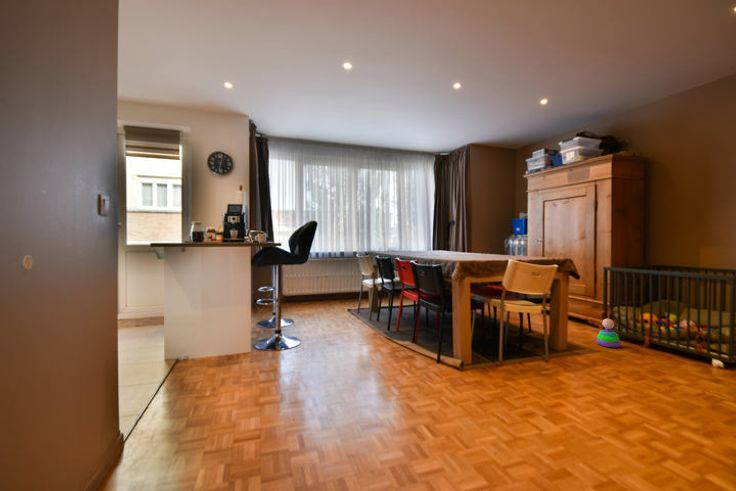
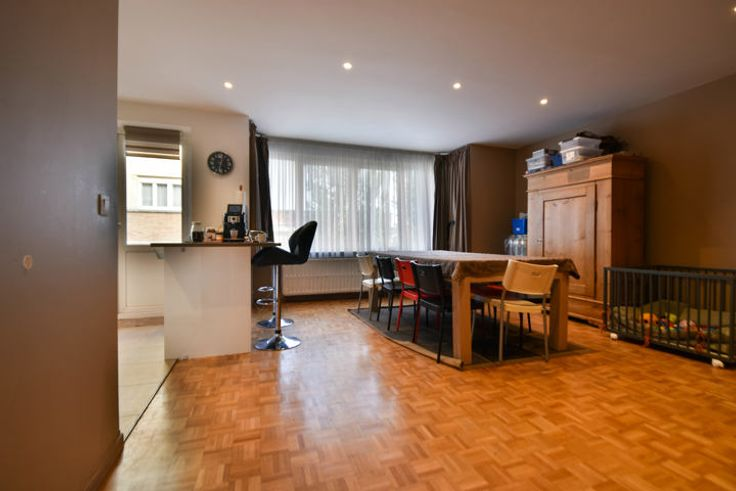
- stacking toy (608, 331)
